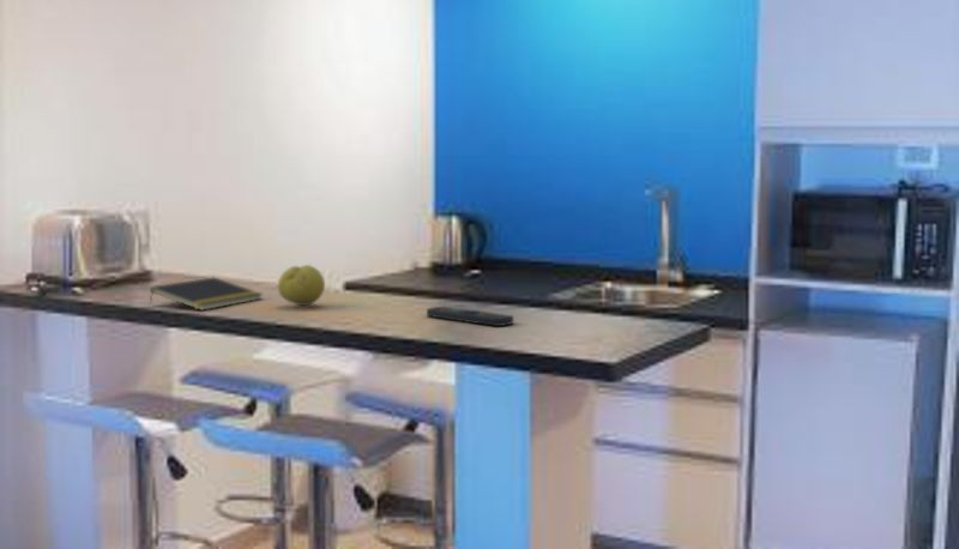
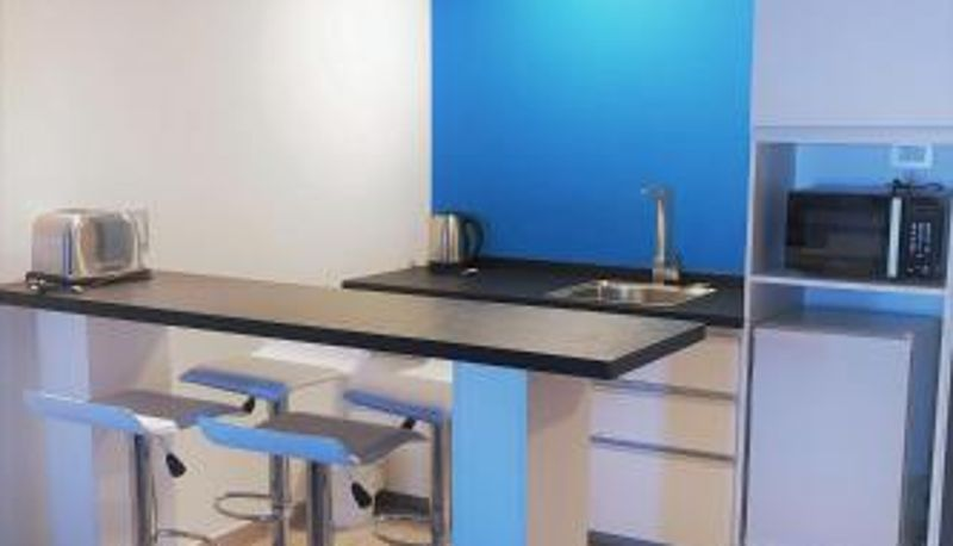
- remote control (469, 315)
- notepad (207, 292)
- fruit (302, 285)
